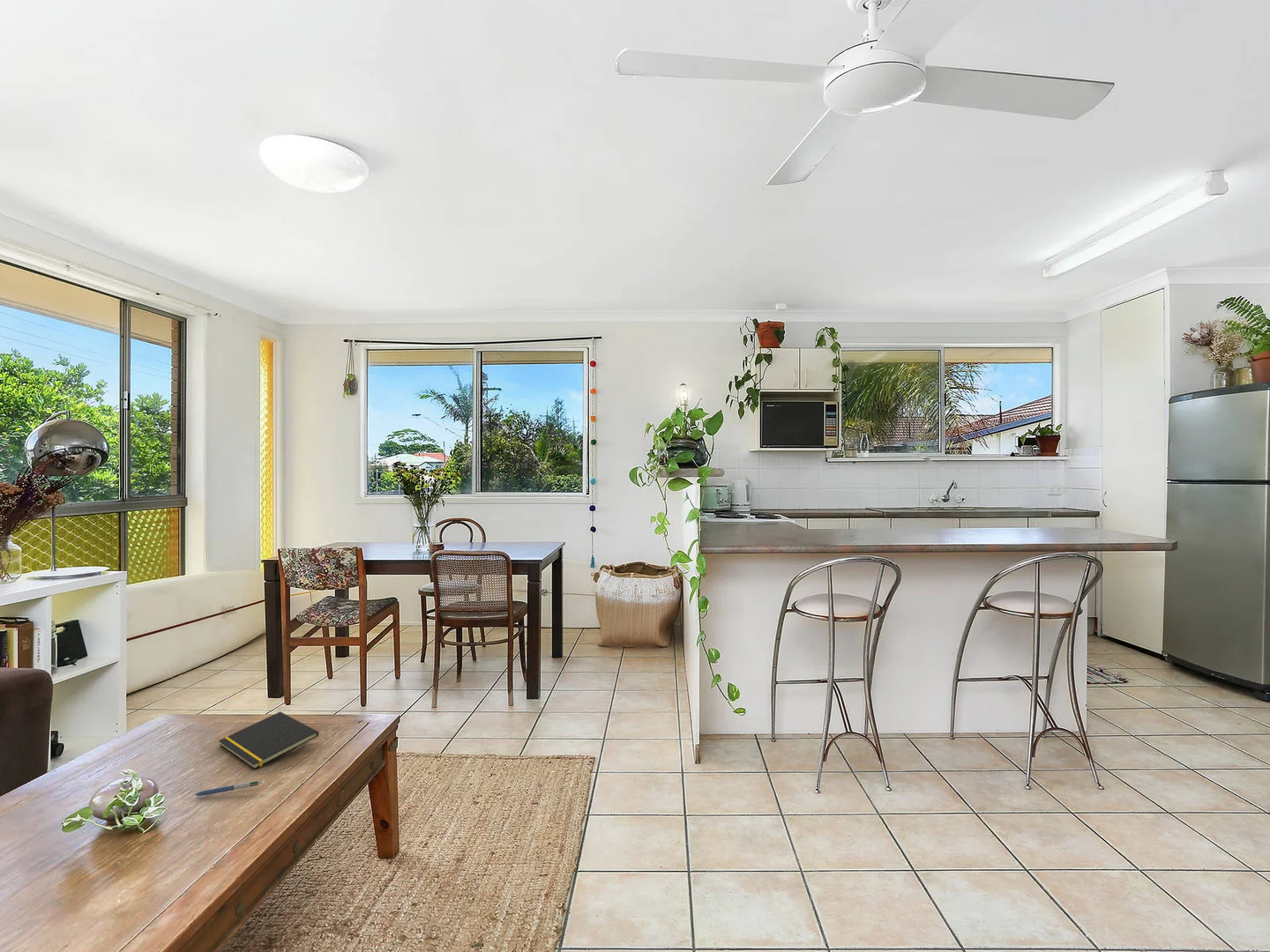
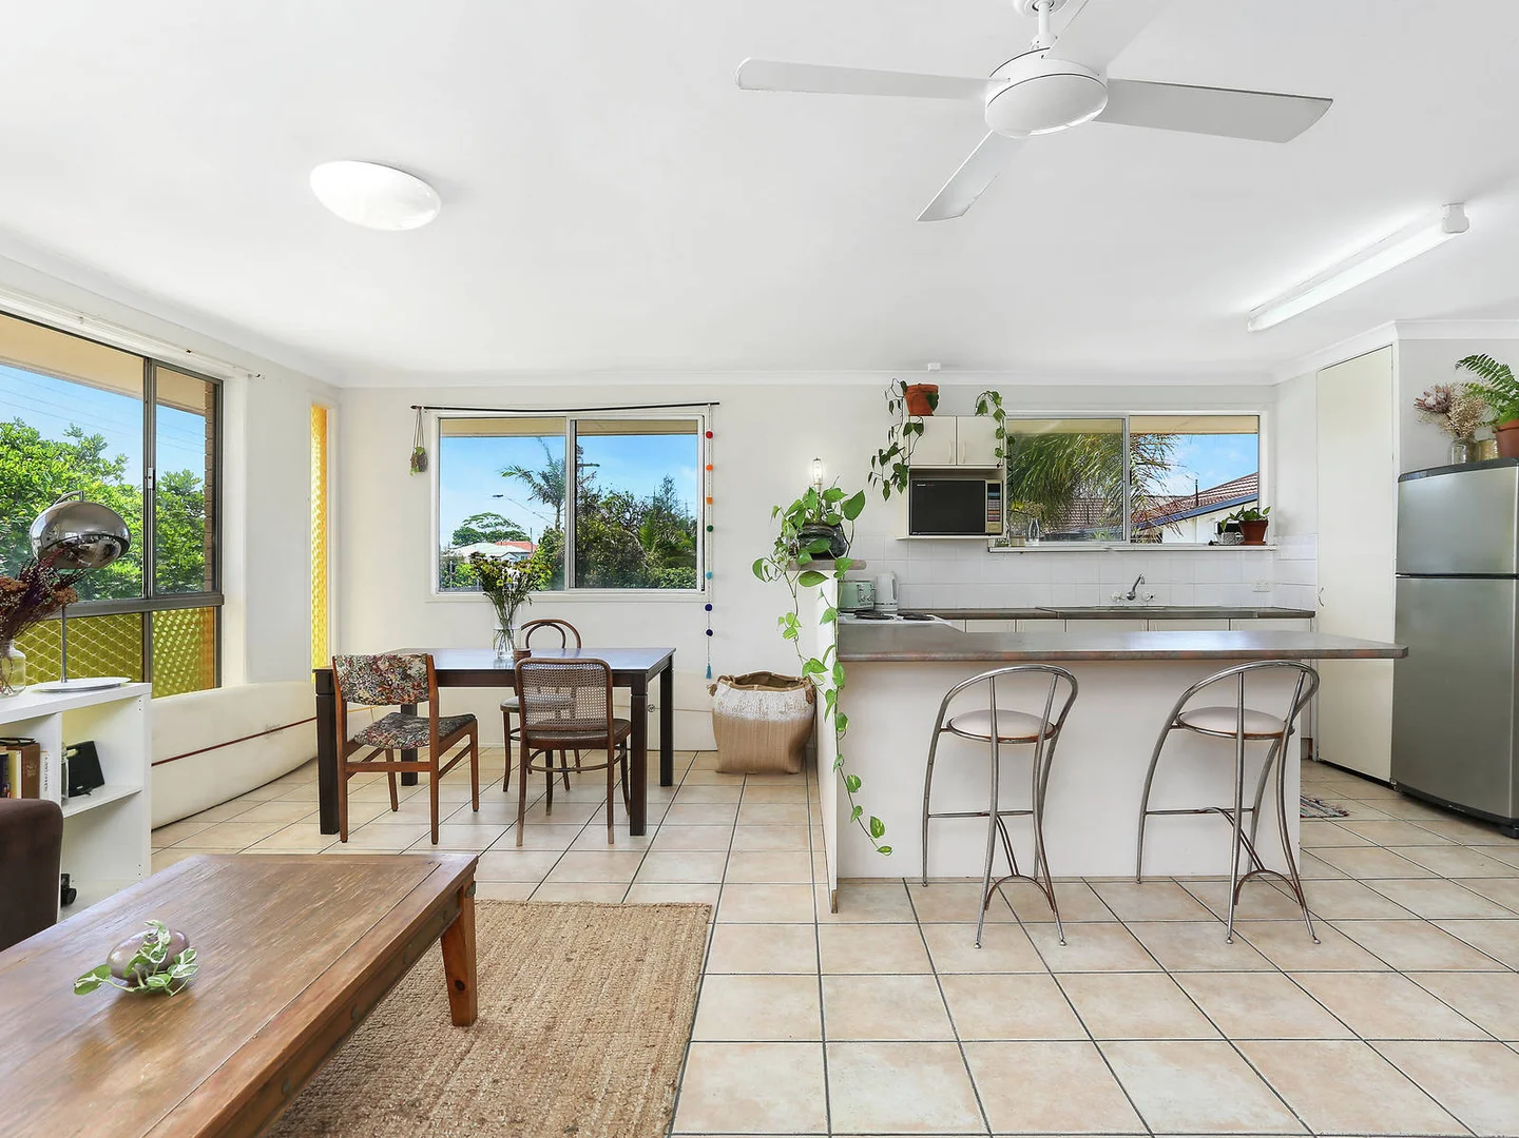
- notepad (268, 738)
- pen (228, 787)
